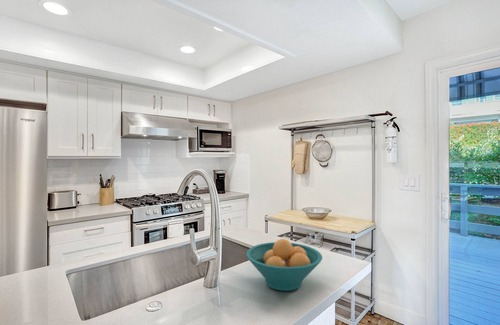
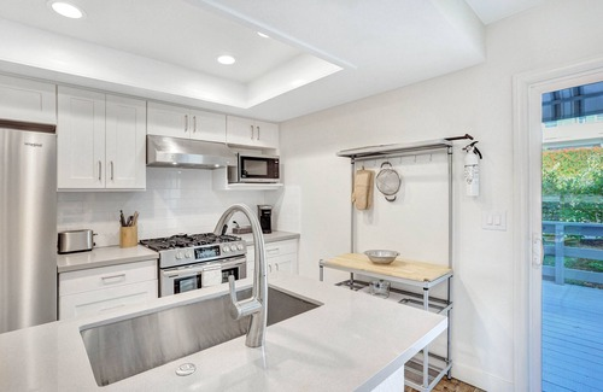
- fruit bowl (283, 261)
